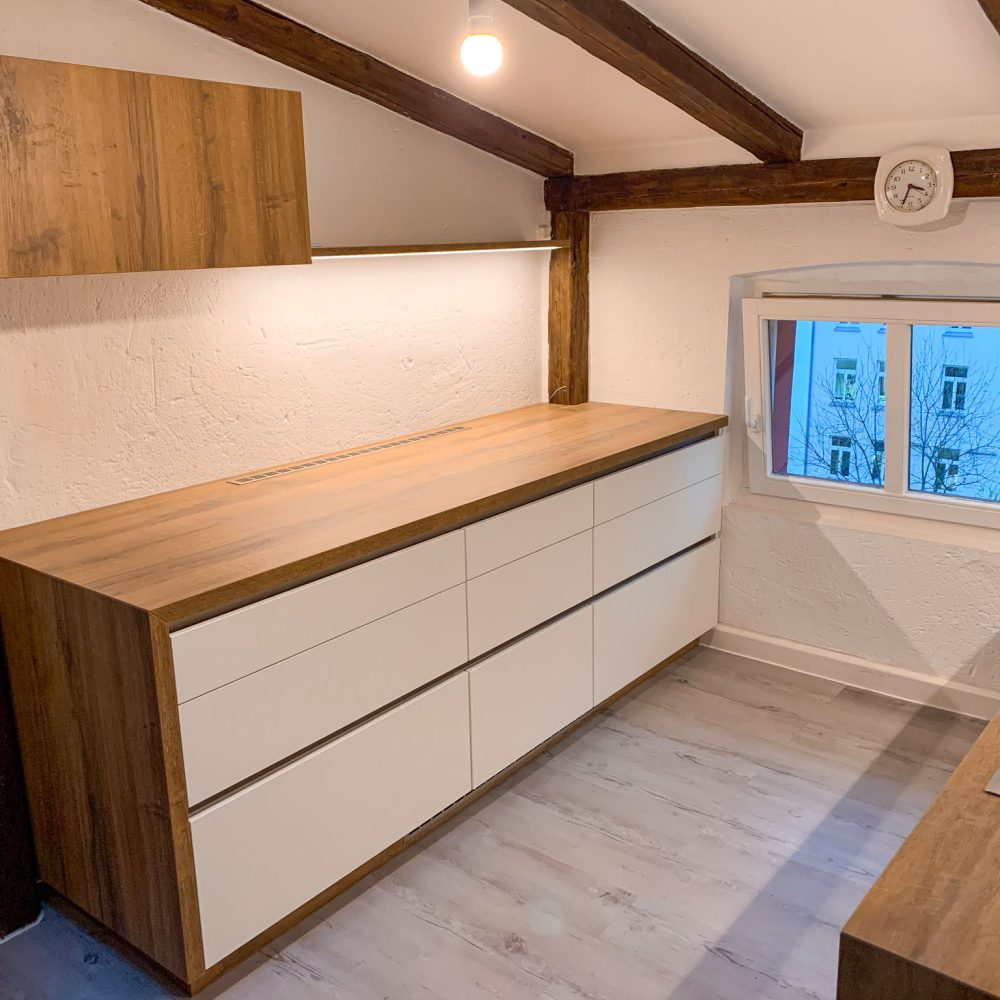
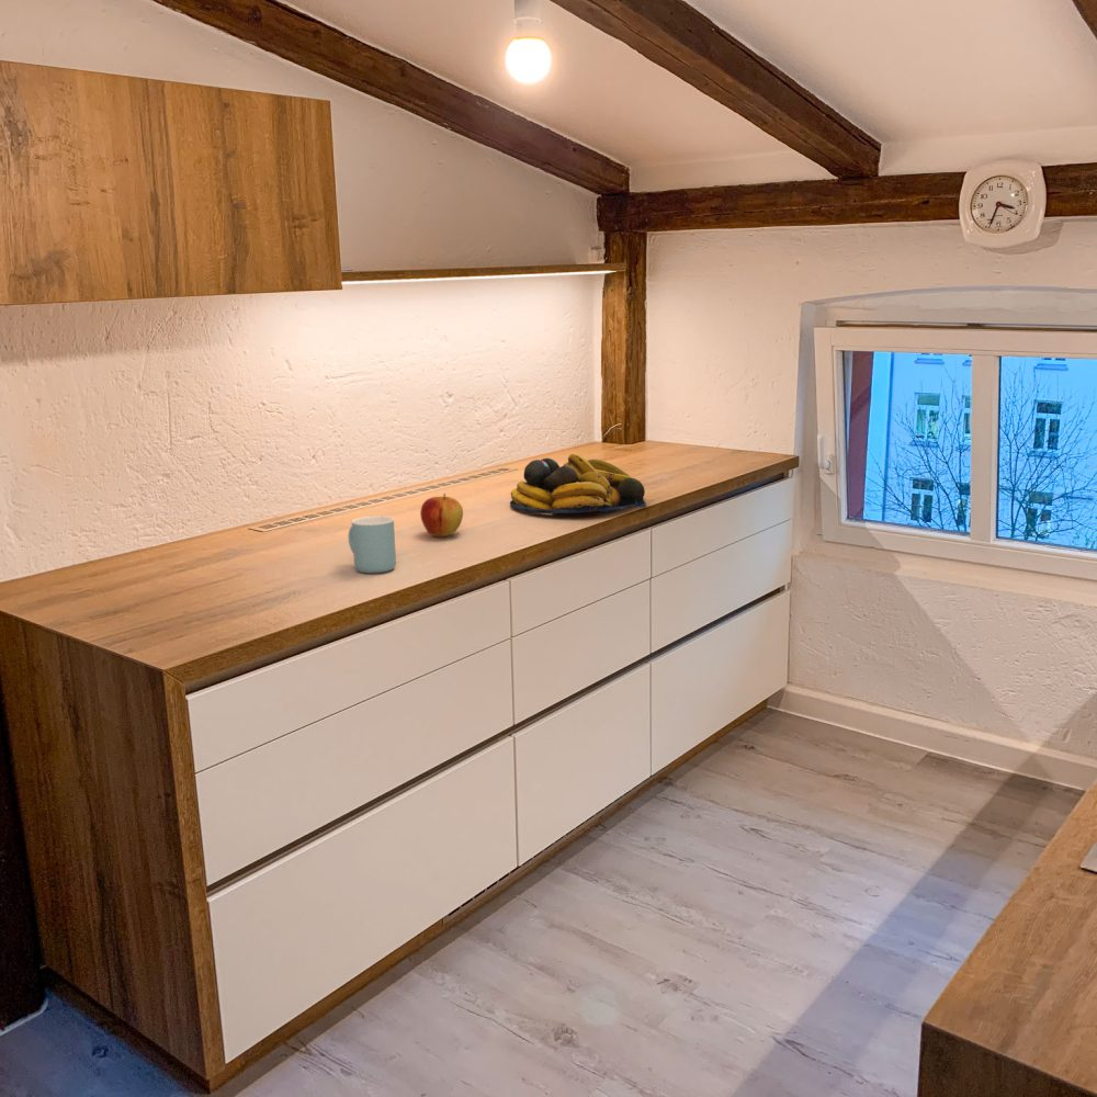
+ fruit bowl (577, 479)
+ apple (441, 513)
+ mug (369, 543)
